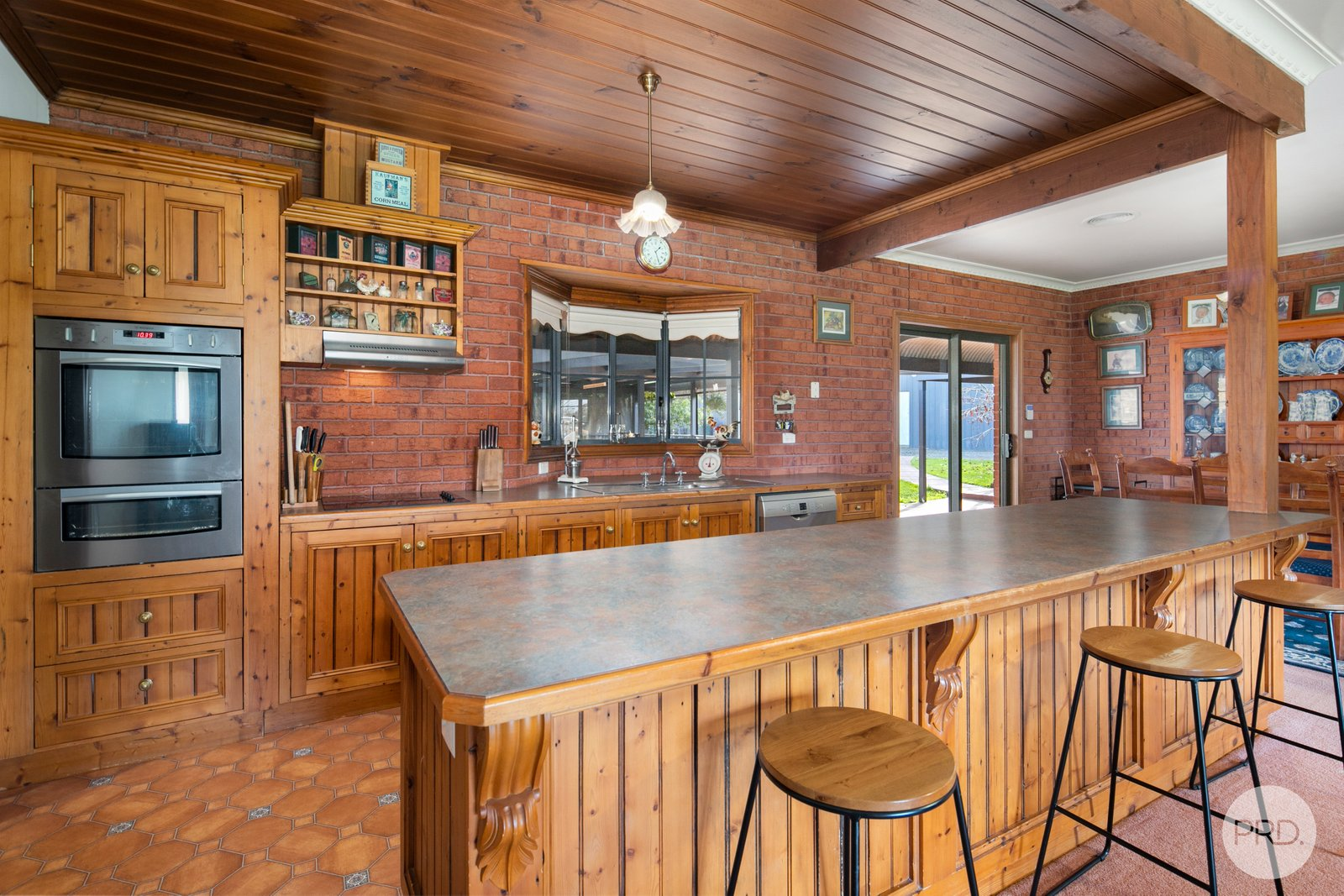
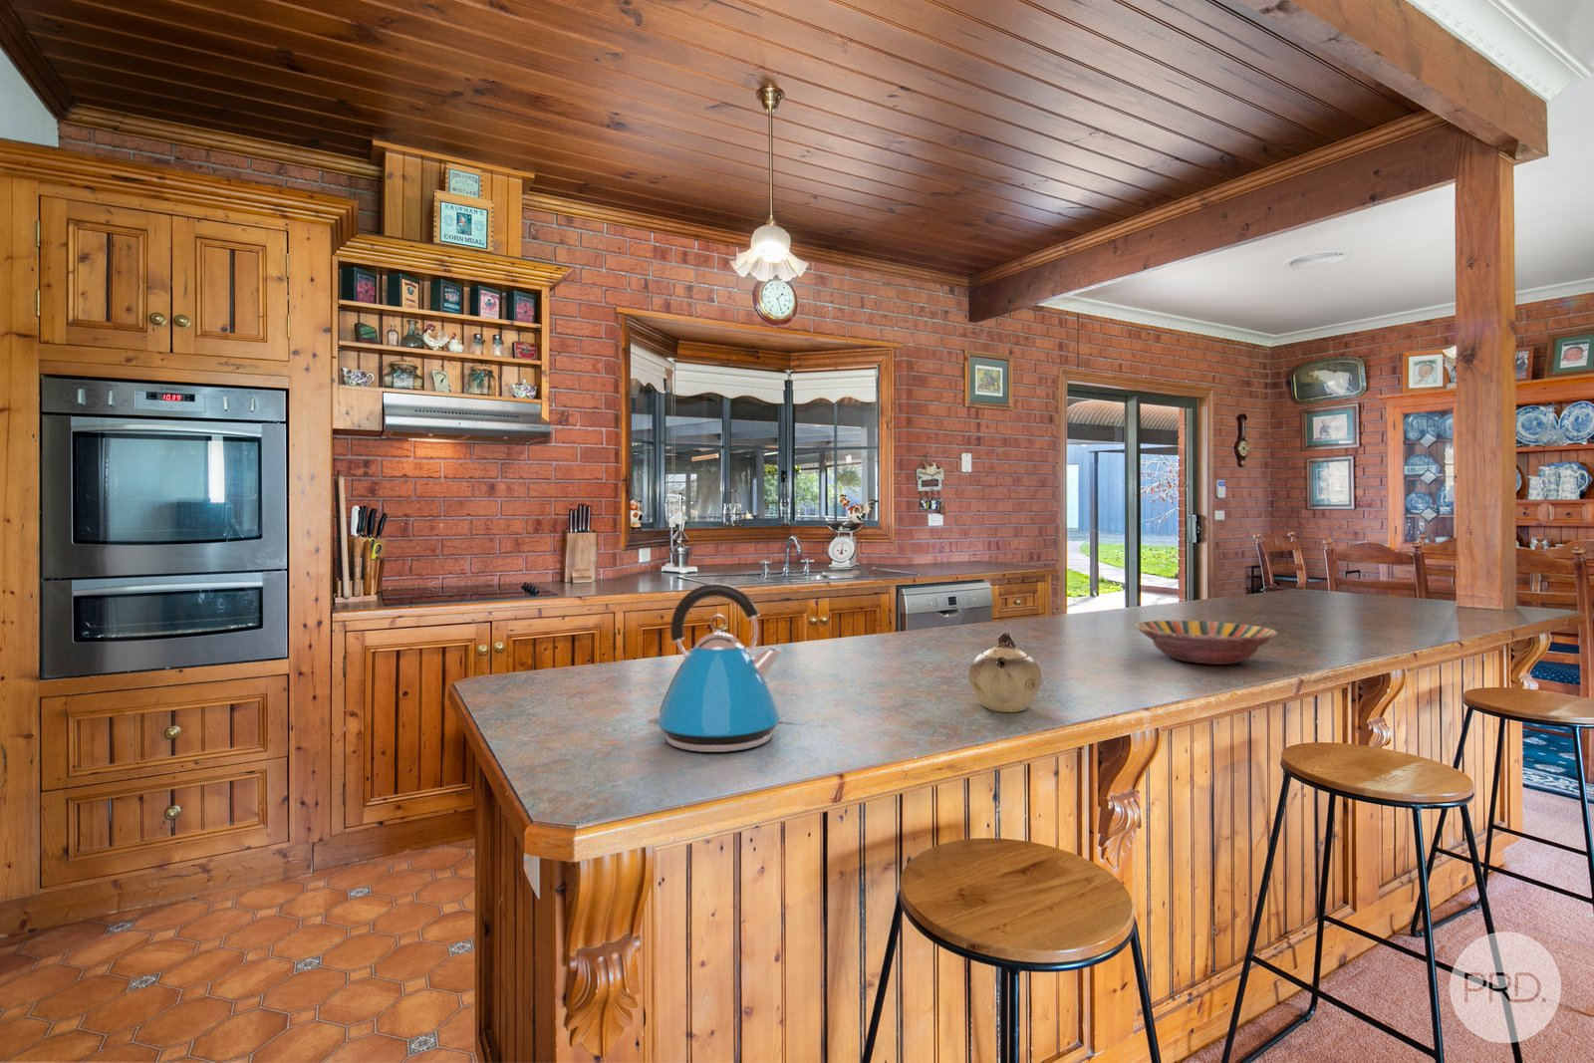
+ kettle (714, 660)
+ serving bowl (1204, 643)
+ teapot (1005, 671)
